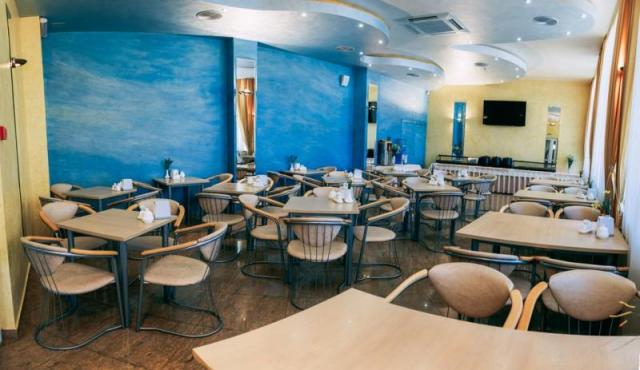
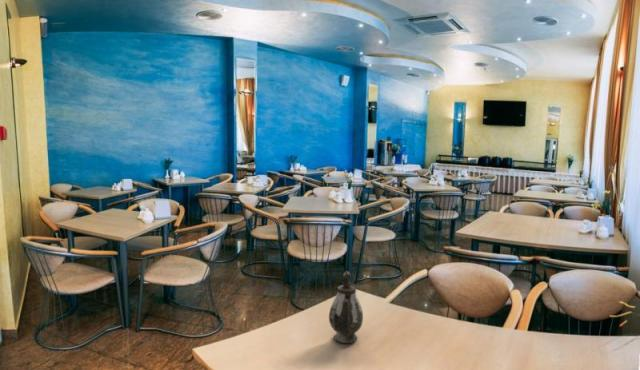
+ teapot (346, 305)
